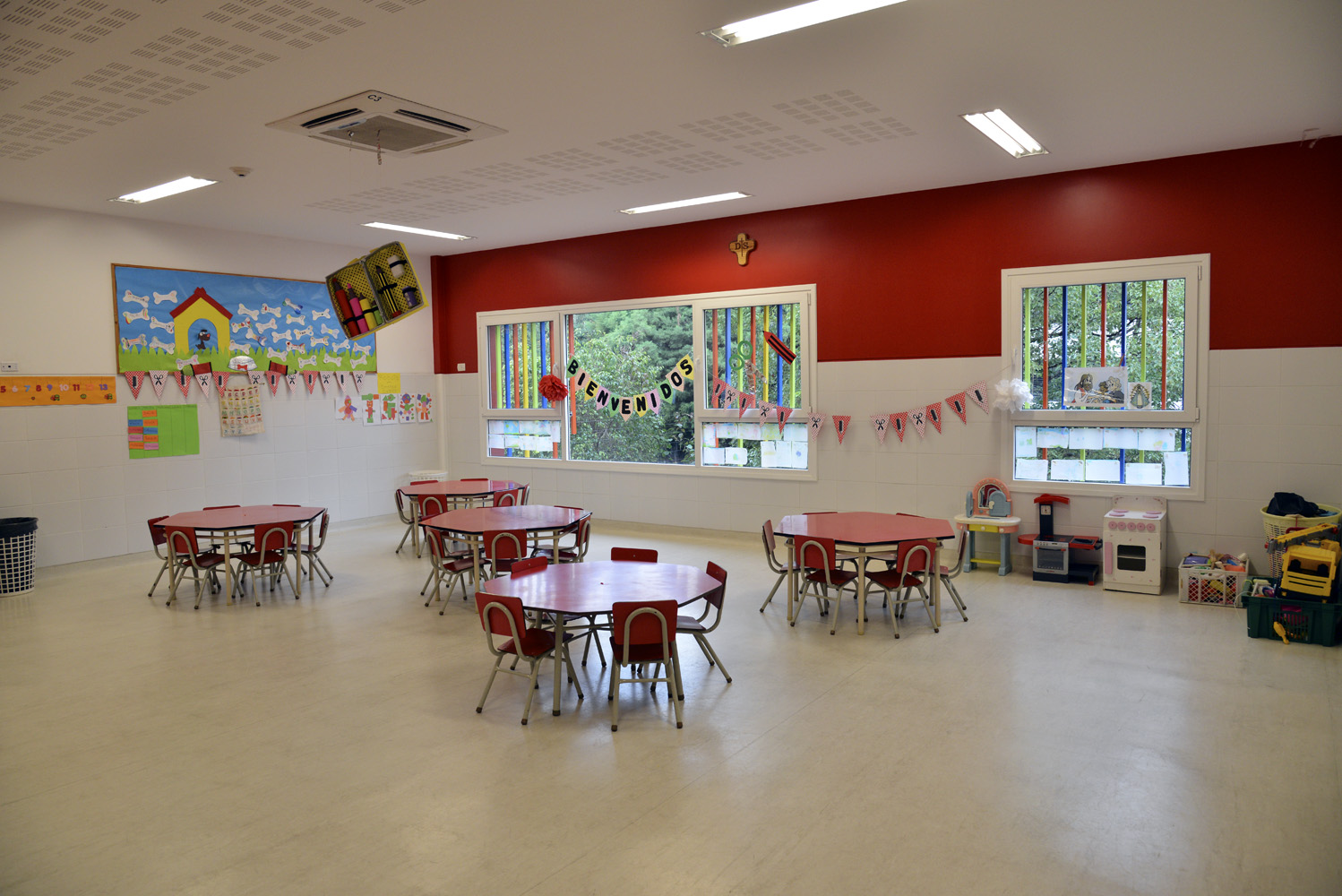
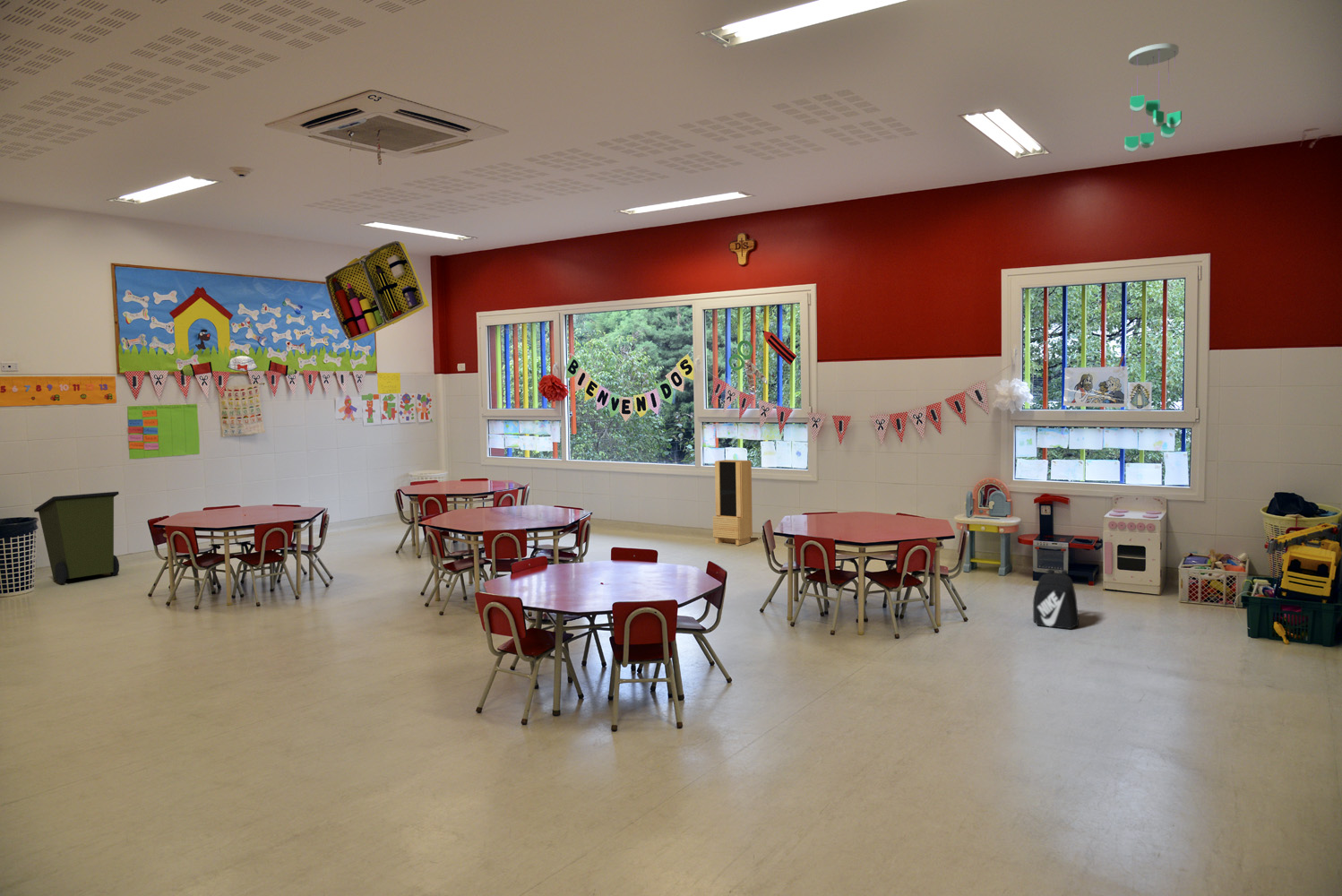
+ backpack (1056, 596)
+ trash can (79, 535)
+ ceiling mobile (1152, 100)
+ storage cabinet (732, 502)
